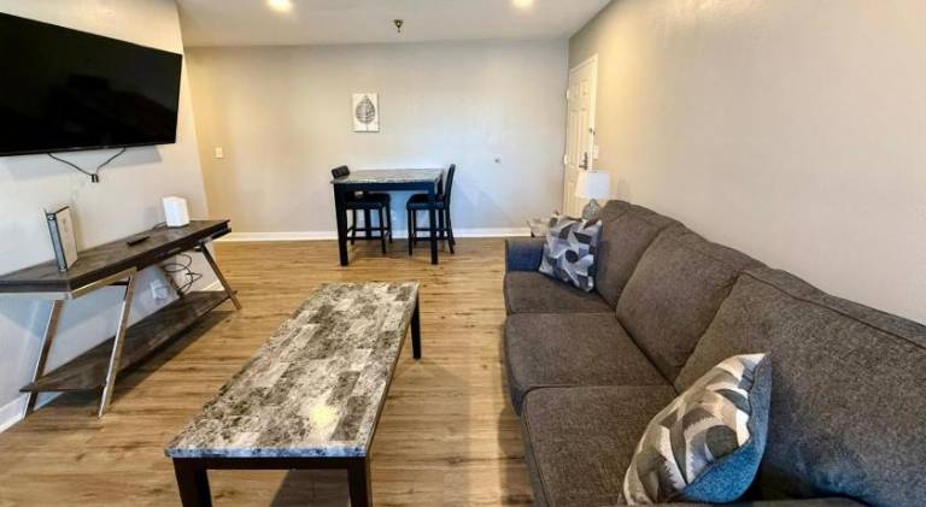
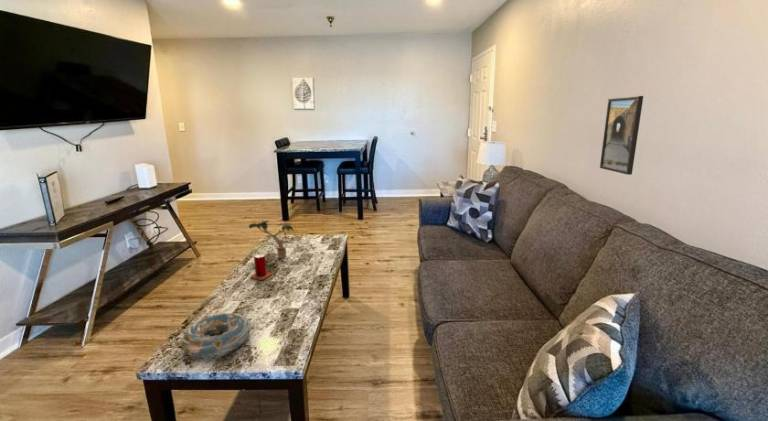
+ beer can (260, 265)
+ potted plant (270, 235)
+ decorative bowl (217, 333)
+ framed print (619, 135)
